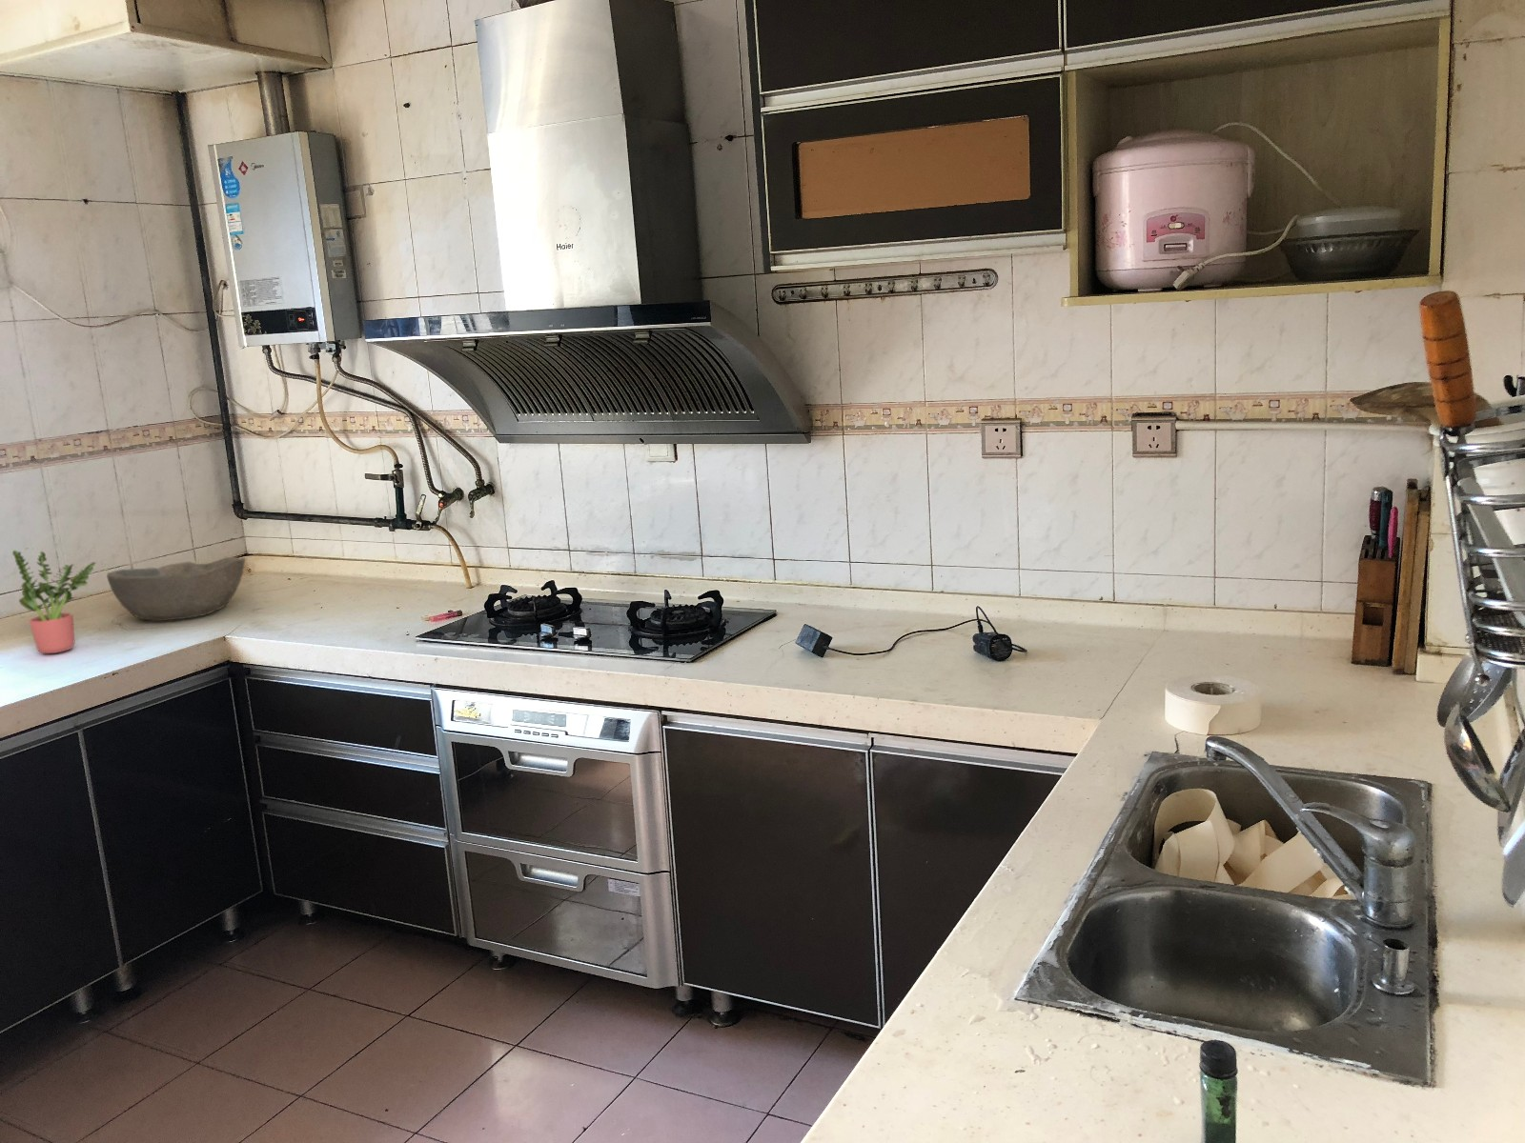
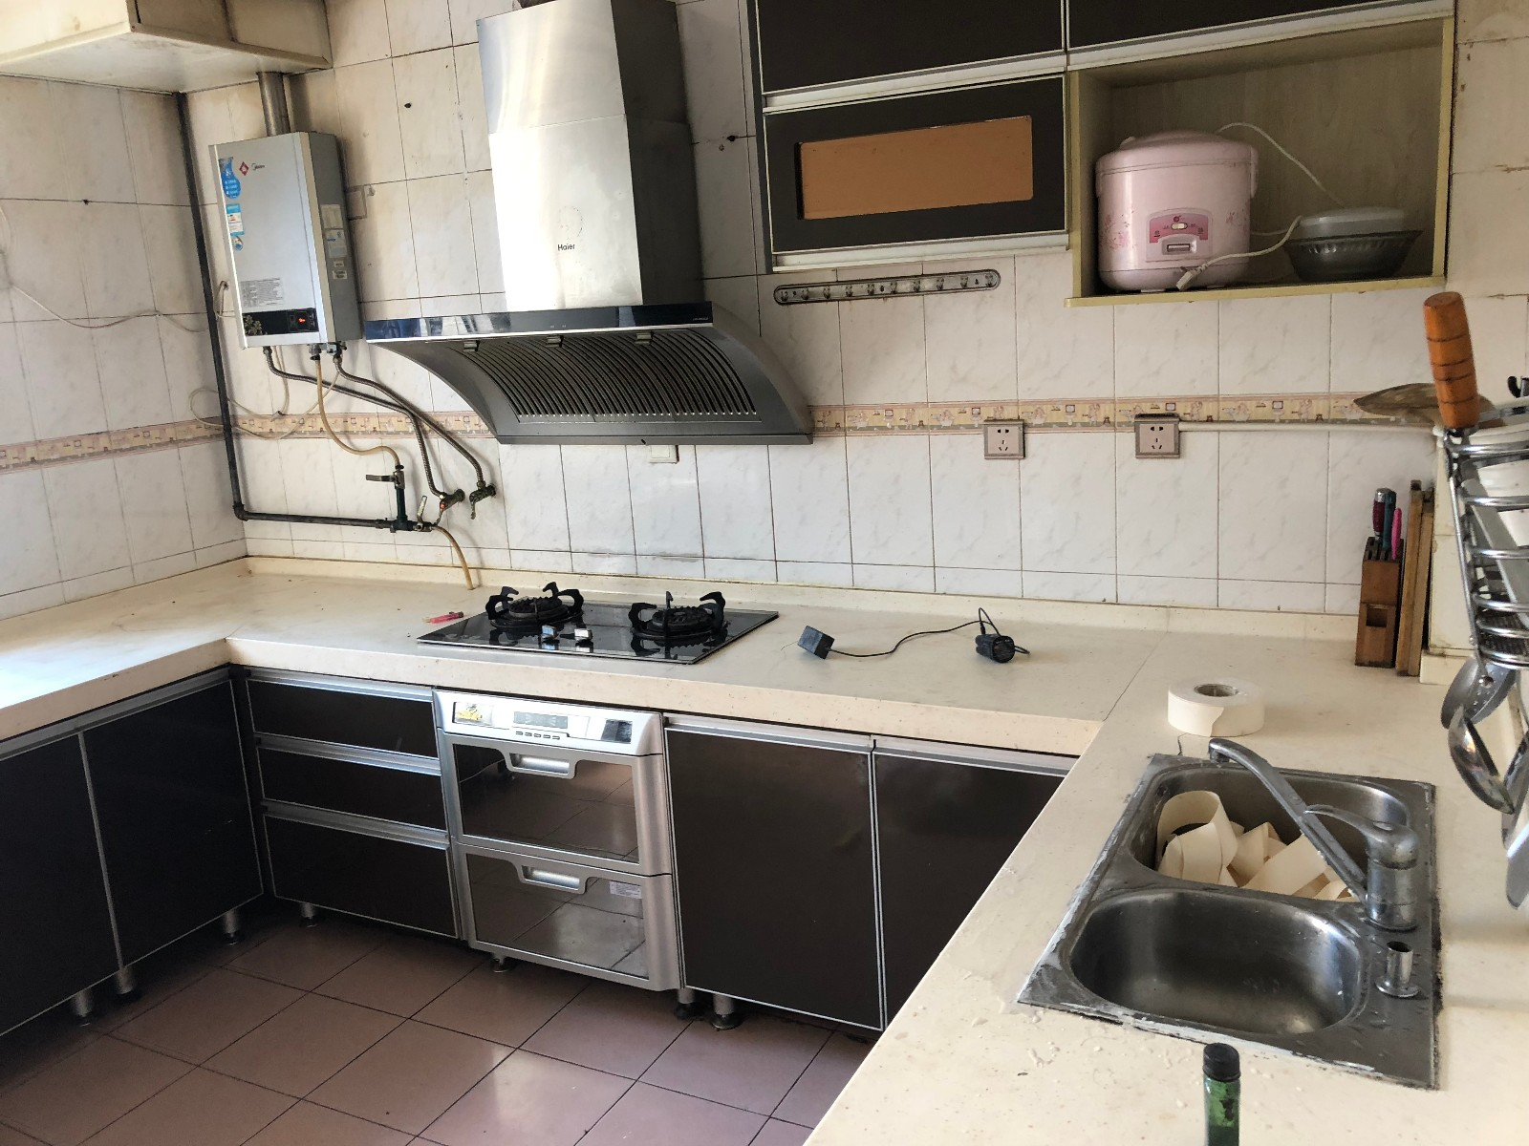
- bowl (180, 587)
- potted plant (54, 596)
